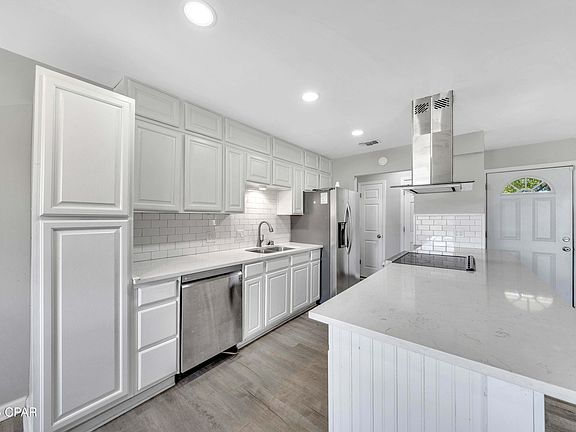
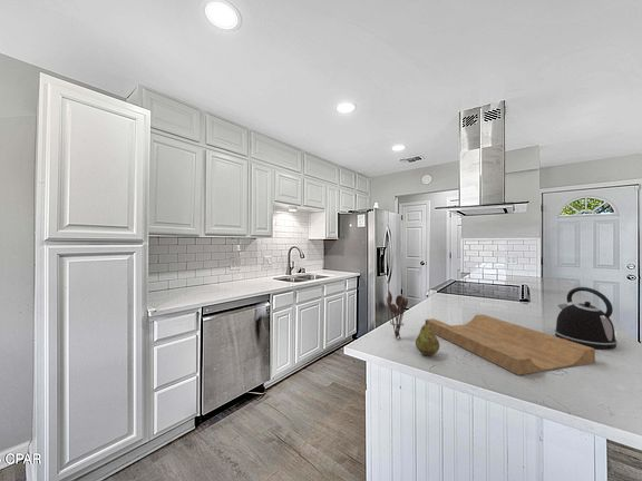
+ kettle (584, 313)
+ fruit (427, 337)
+ utensil holder (396, 314)
+ cutting board (496, 337)
